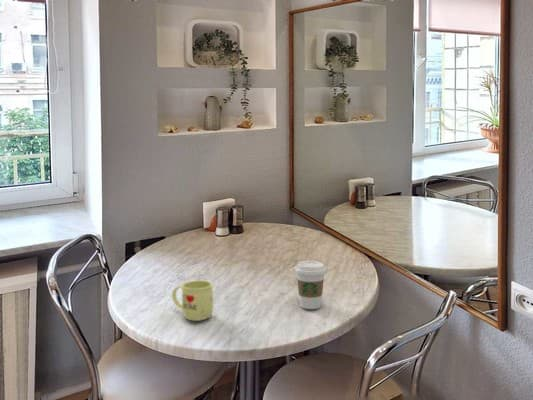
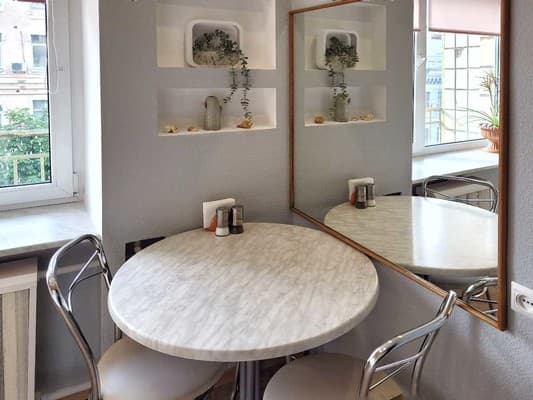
- coffee cup (310, 284)
- mug (191, 300)
